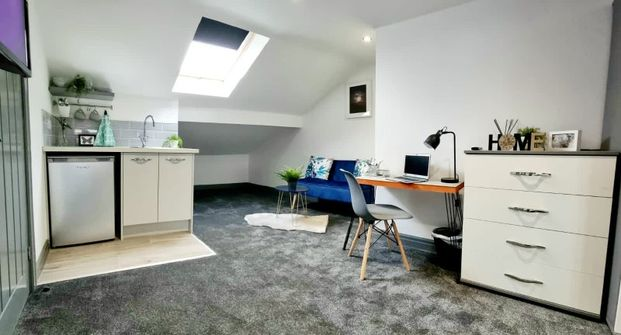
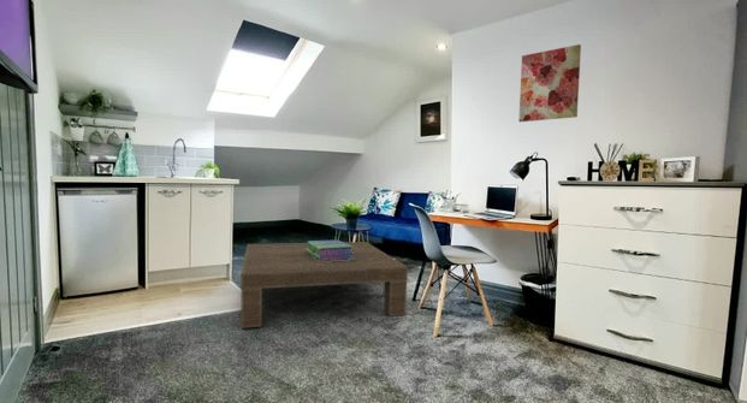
+ stack of books (328, 249)
+ wall art (547, 84)
+ coffee table (316, 274)
